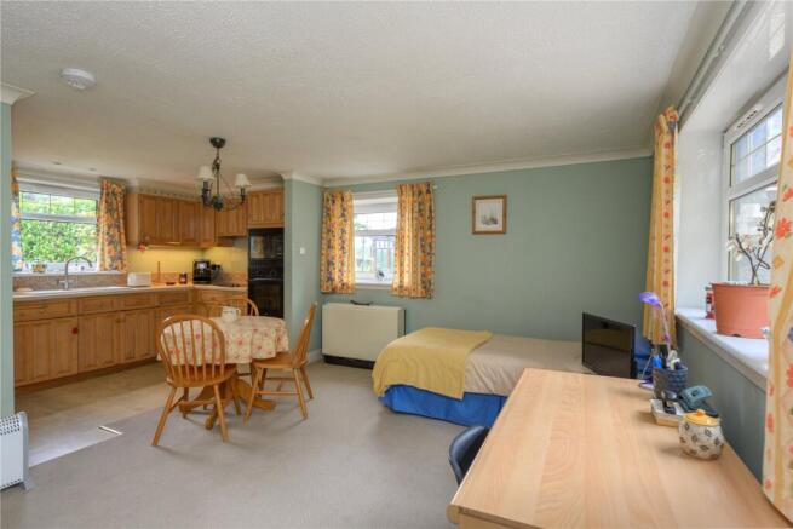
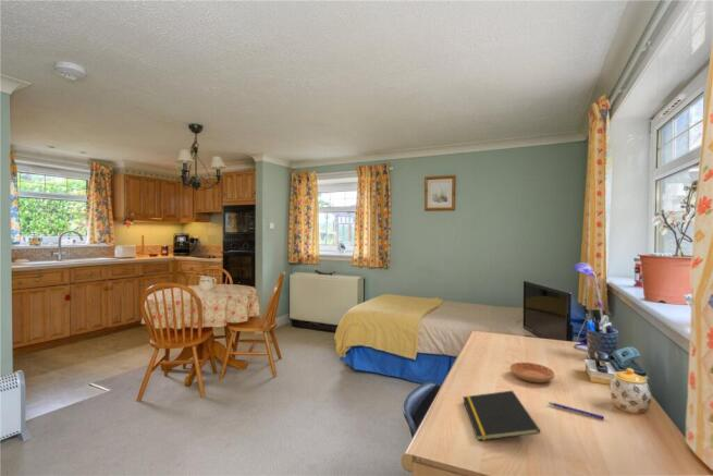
+ pen (575, 410)
+ saucer (531, 373)
+ notepad (496, 413)
